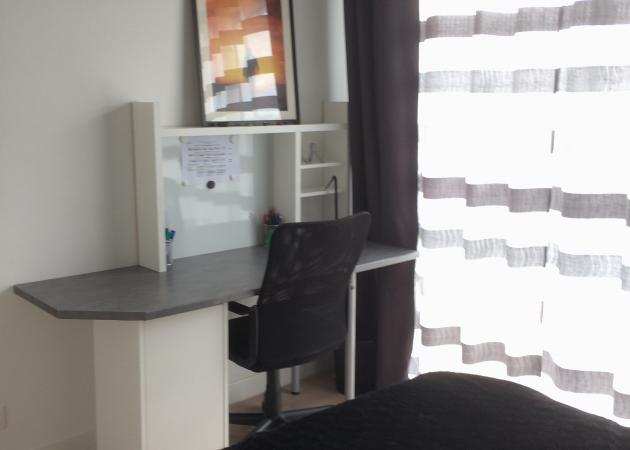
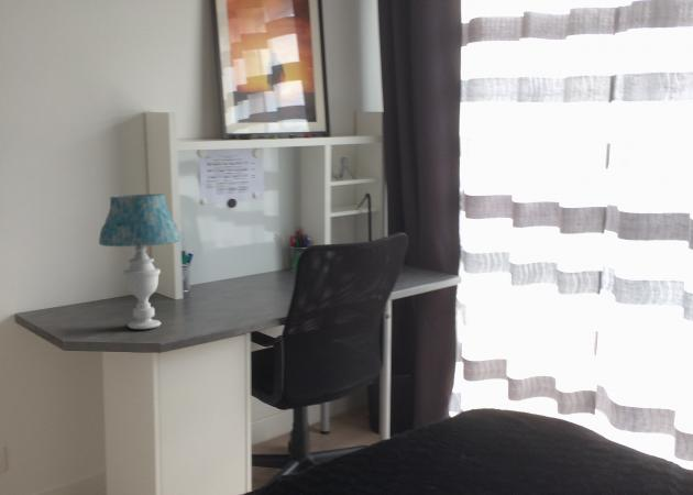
+ table lamp (141, 261)
